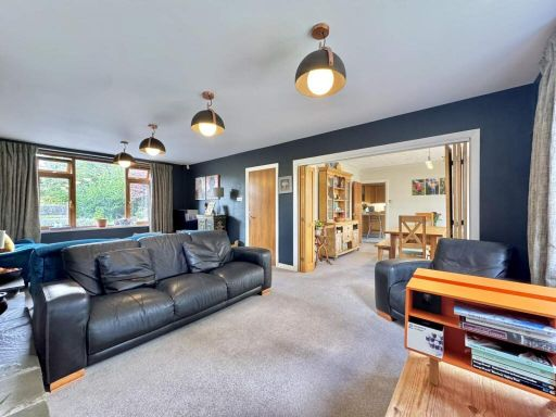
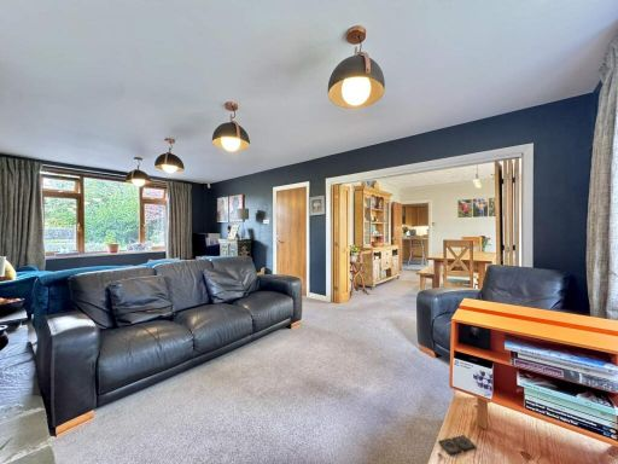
+ coaster (456, 445)
